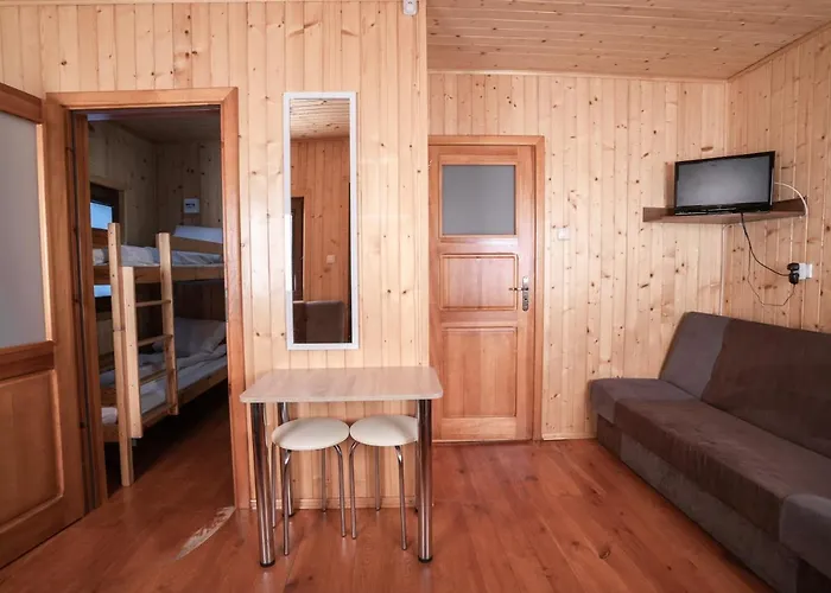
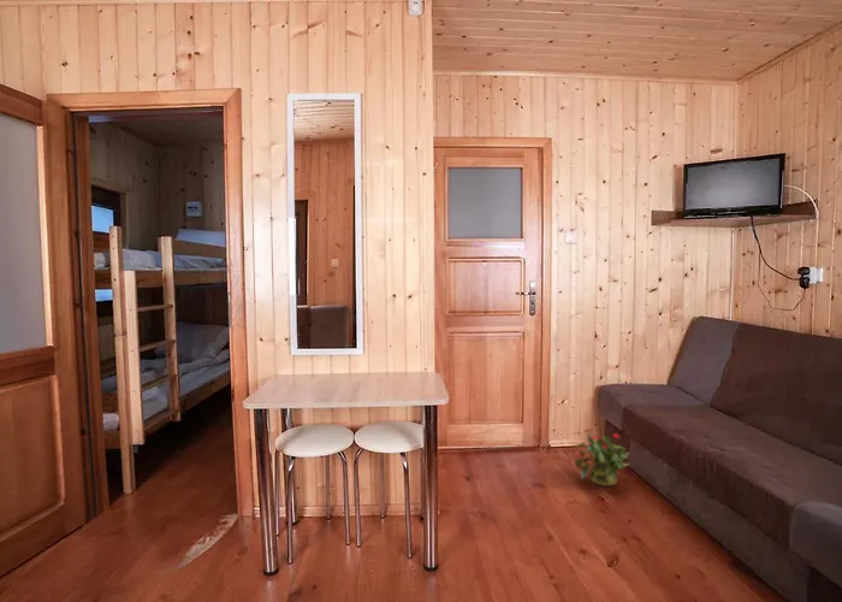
+ potted plant (603, 458)
